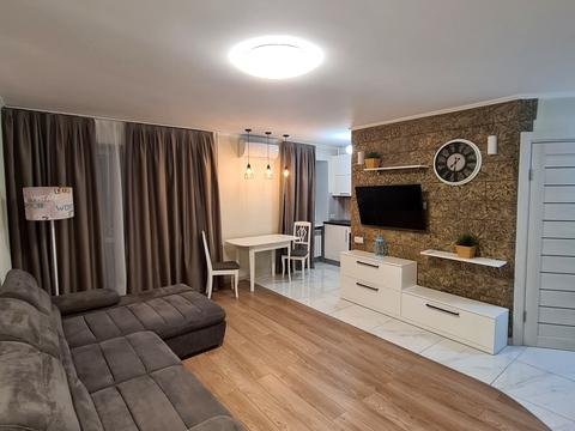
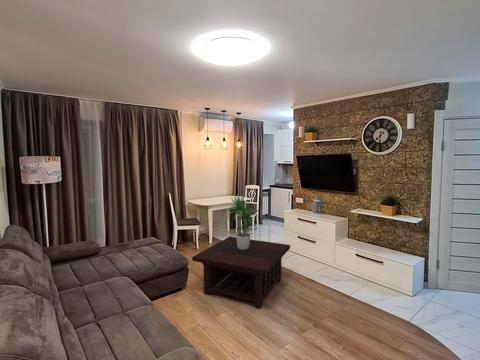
+ coffee table (244, 268)
+ potted plant (241, 219)
